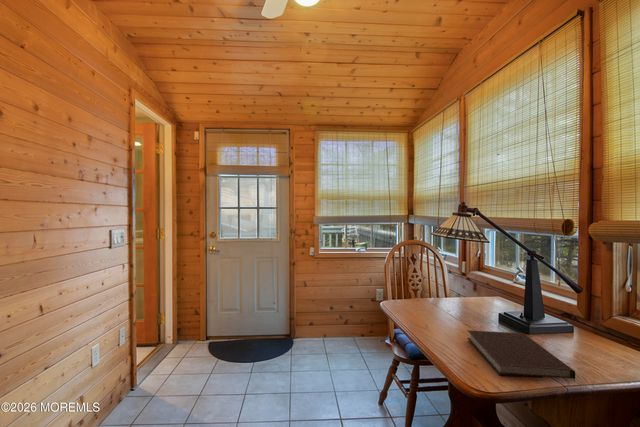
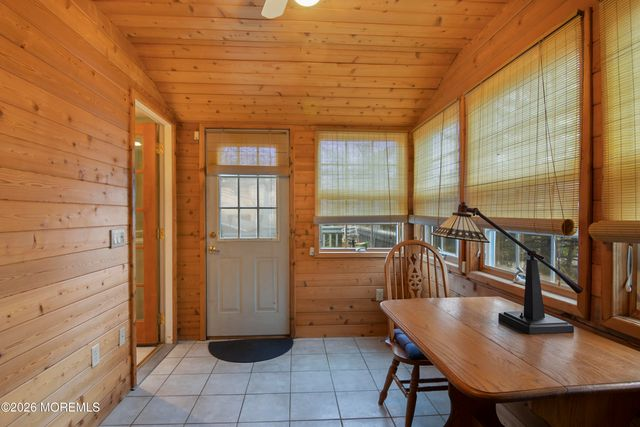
- notebook (513, 351)
